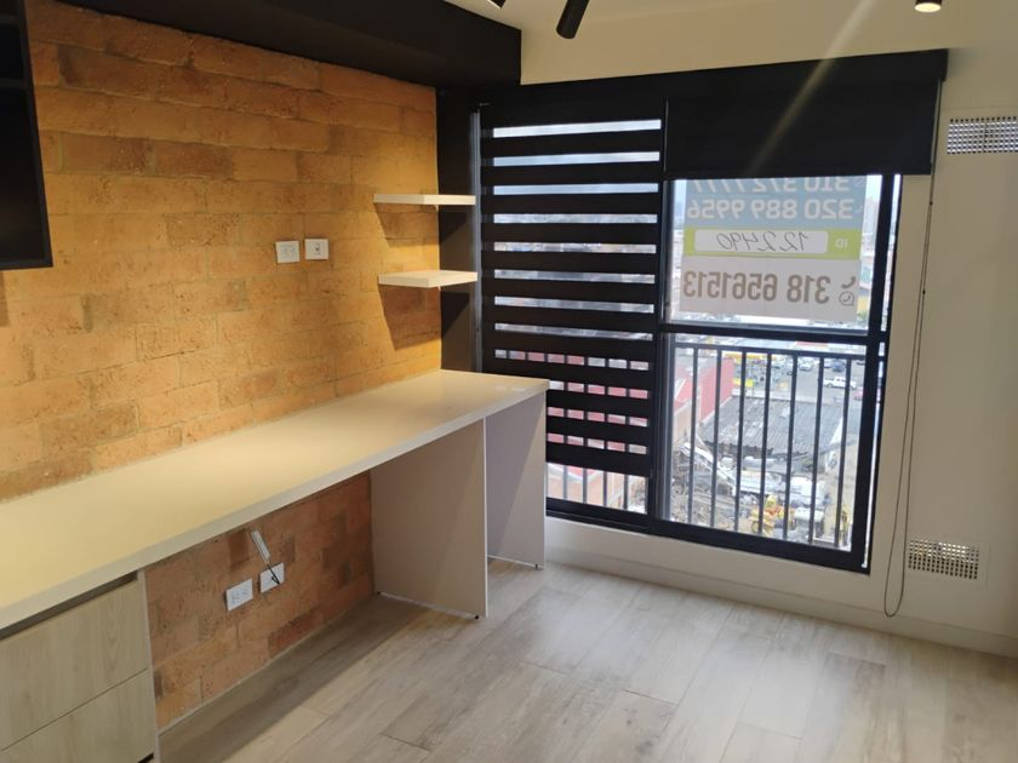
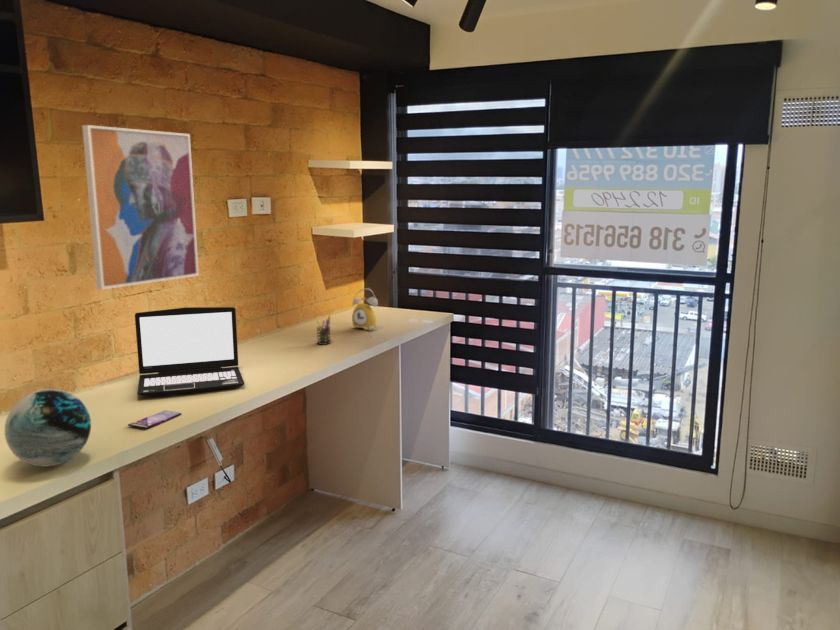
+ laptop (189, 349)
+ wall art (145, 207)
+ smartphone (155, 419)
+ alarm clock (367, 308)
+ pen holder (325, 329)
+ decorative orb (48, 427)
